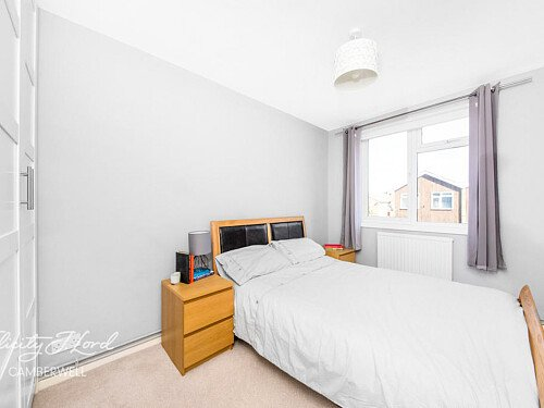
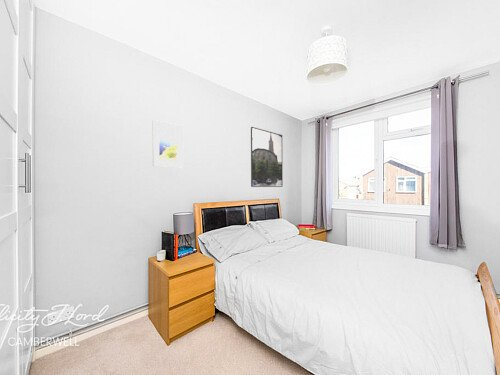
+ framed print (267, 159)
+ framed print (168, 144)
